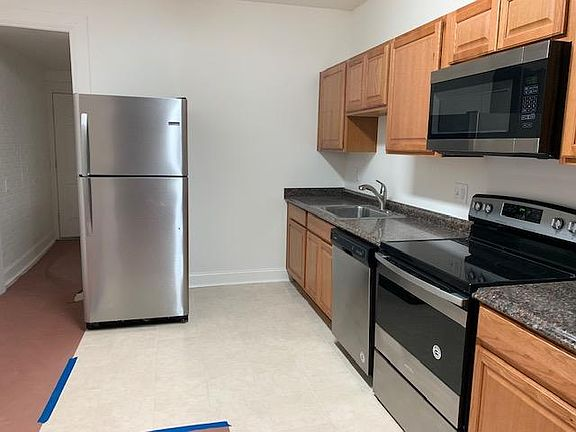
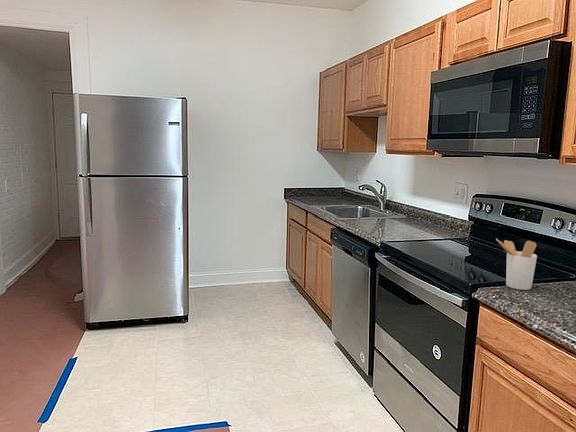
+ utensil holder (513, 262)
